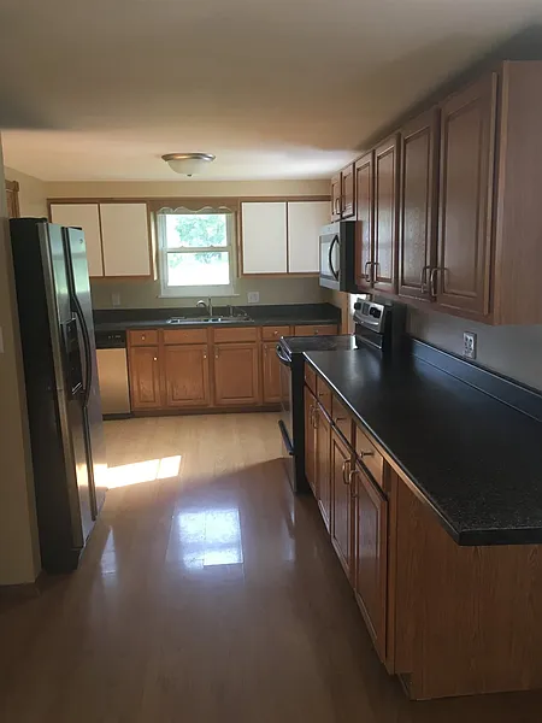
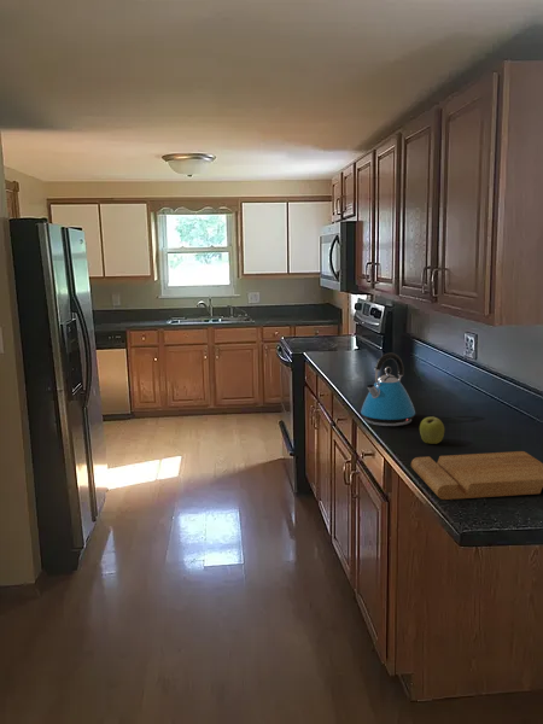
+ cutting board (485, 473)
+ apple (431, 427)
+ kettle (389, 386)
